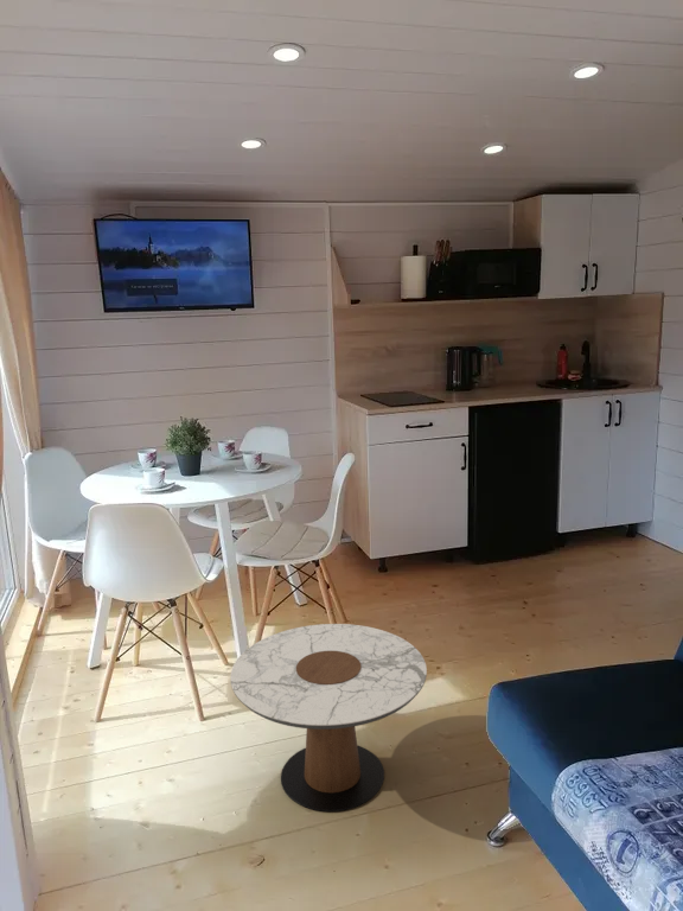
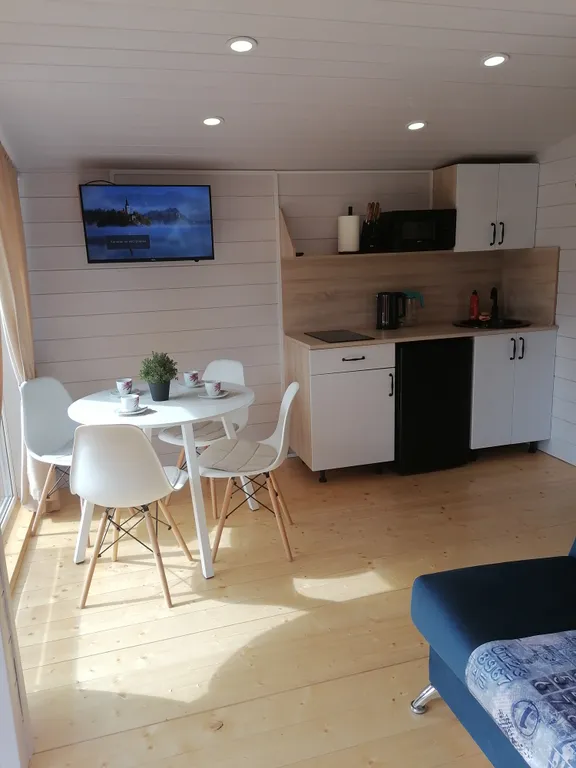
- side table (330, 721)
